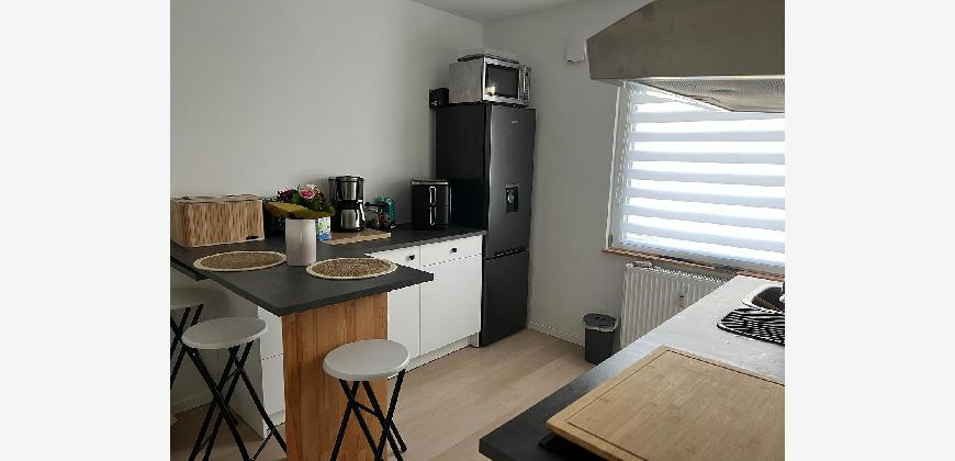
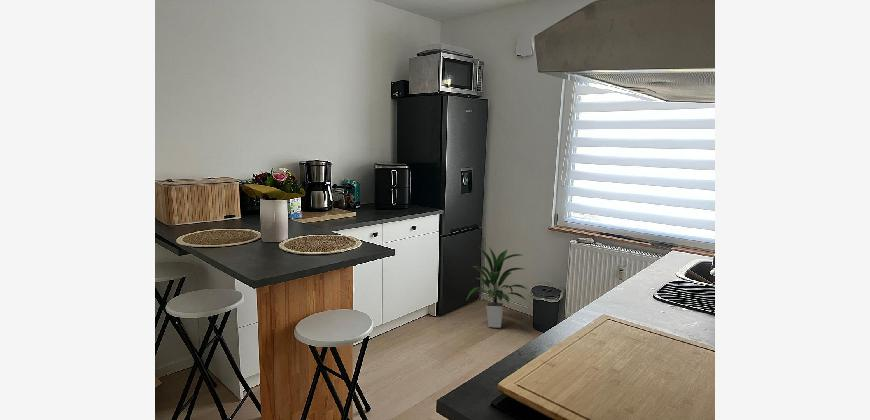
+ indoor plant (496, 285)
